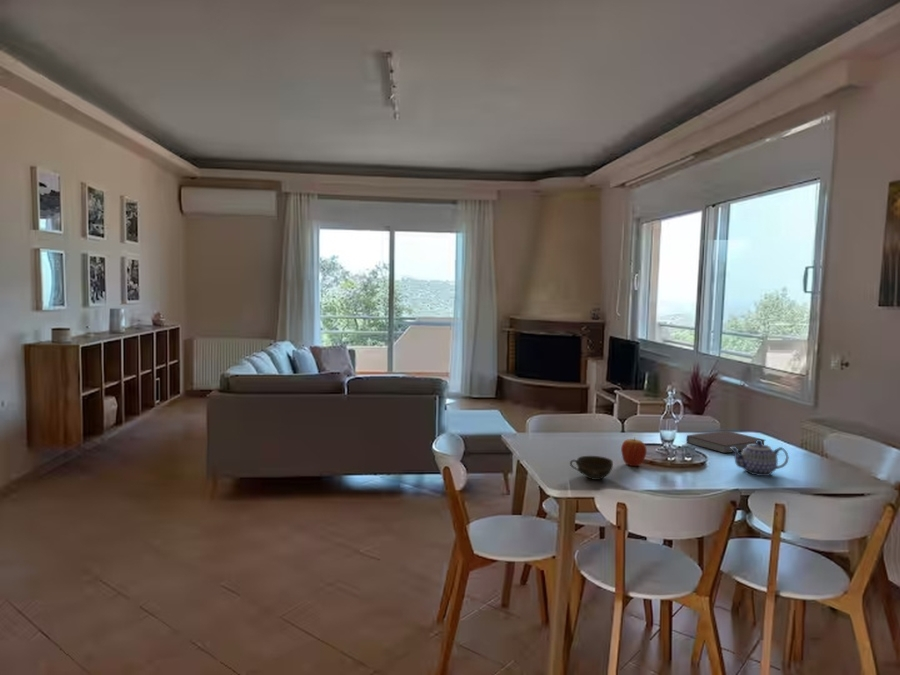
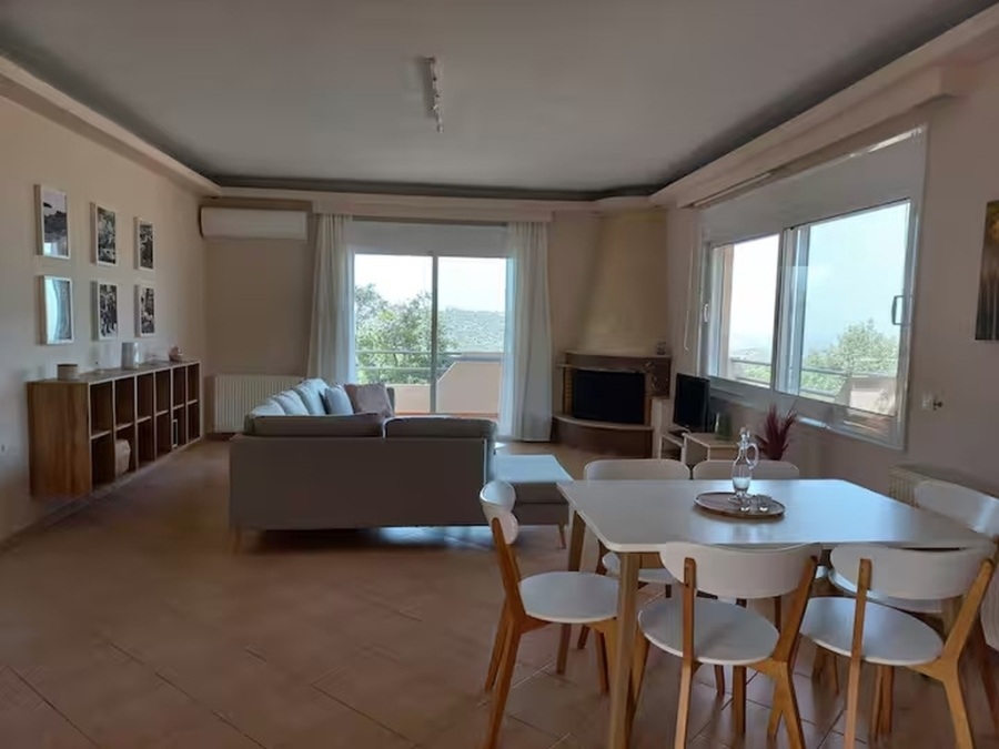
- notebook (725, 441)
- teapot (758, 456)
- cup (590, 468)
- fruit (633, 451)
